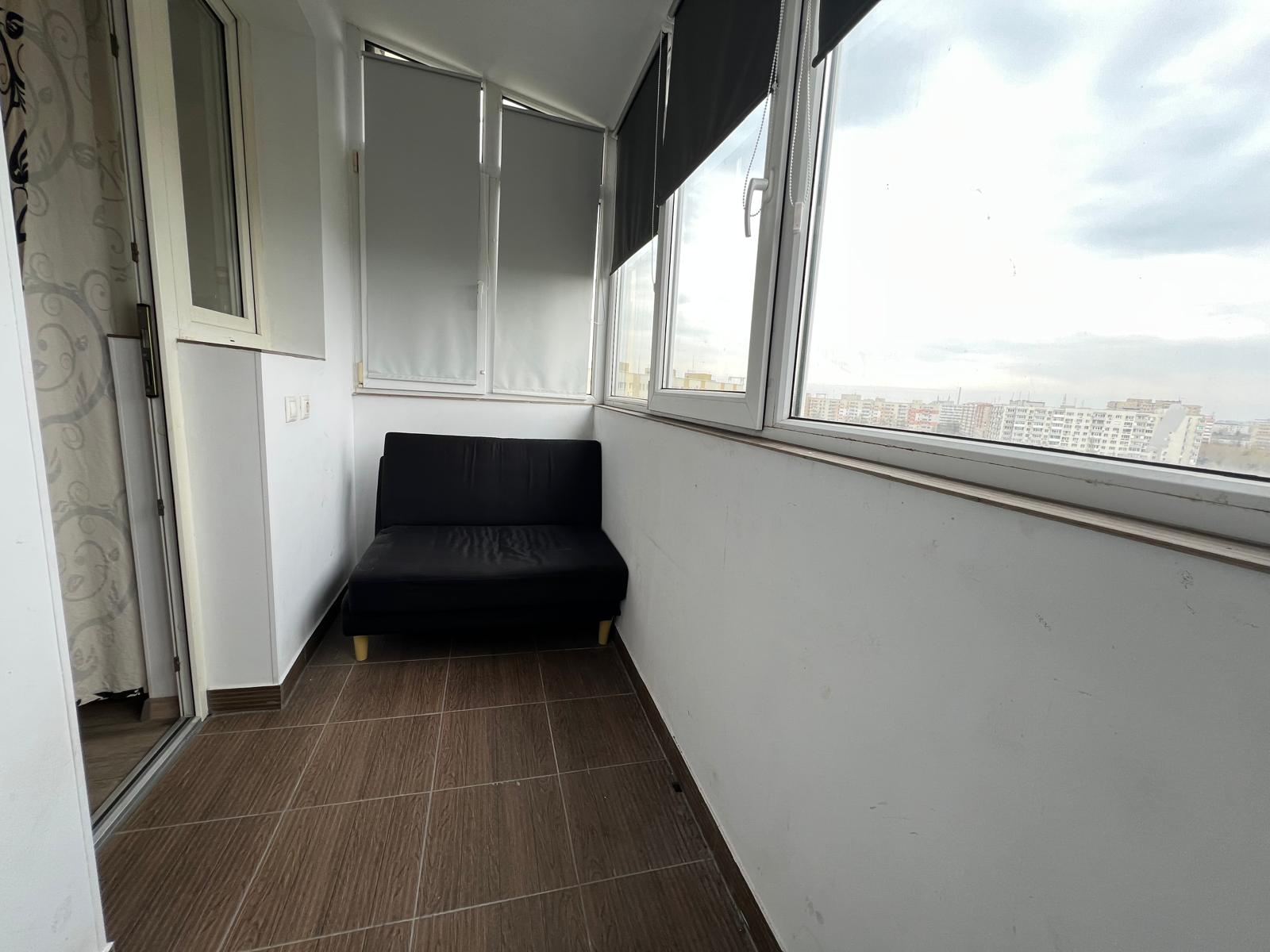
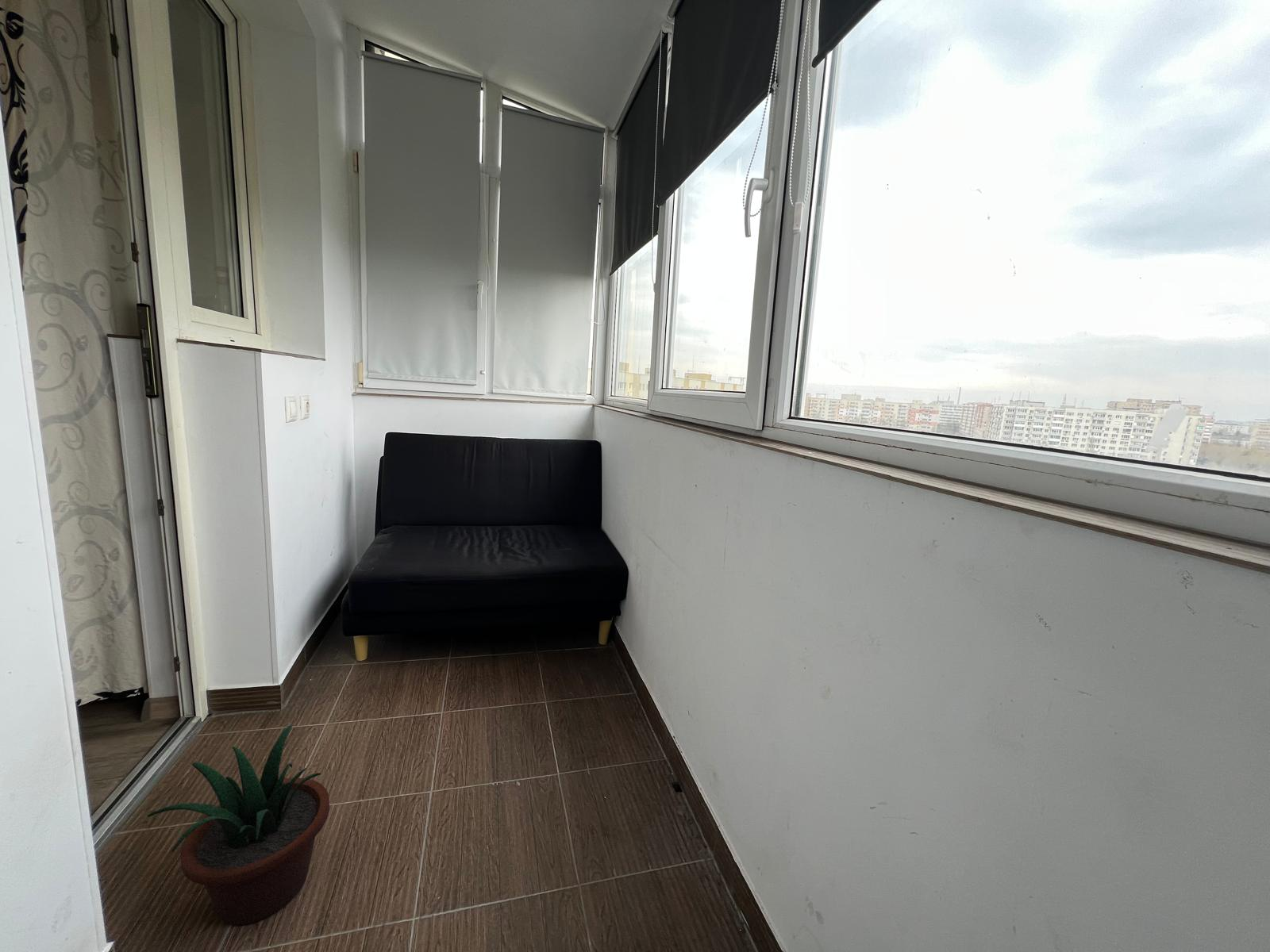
+ potted plant (244, 835)
